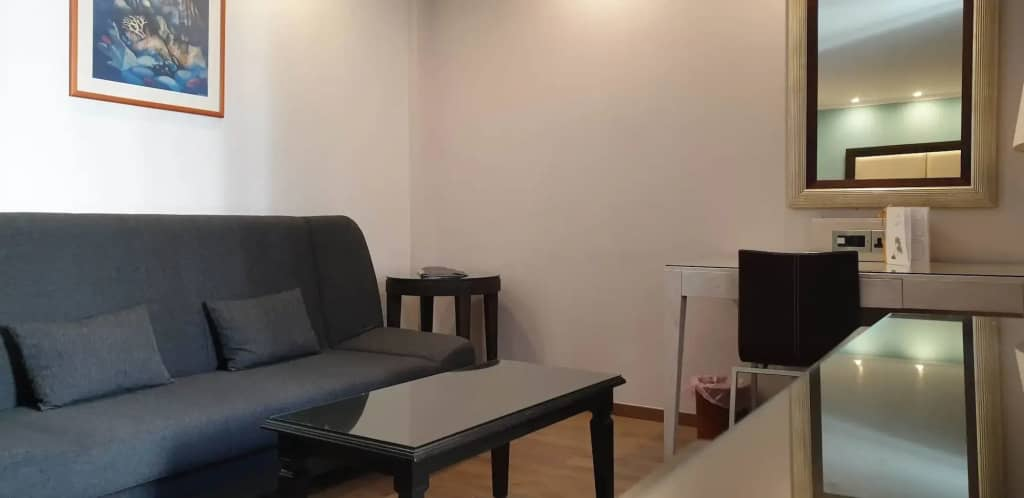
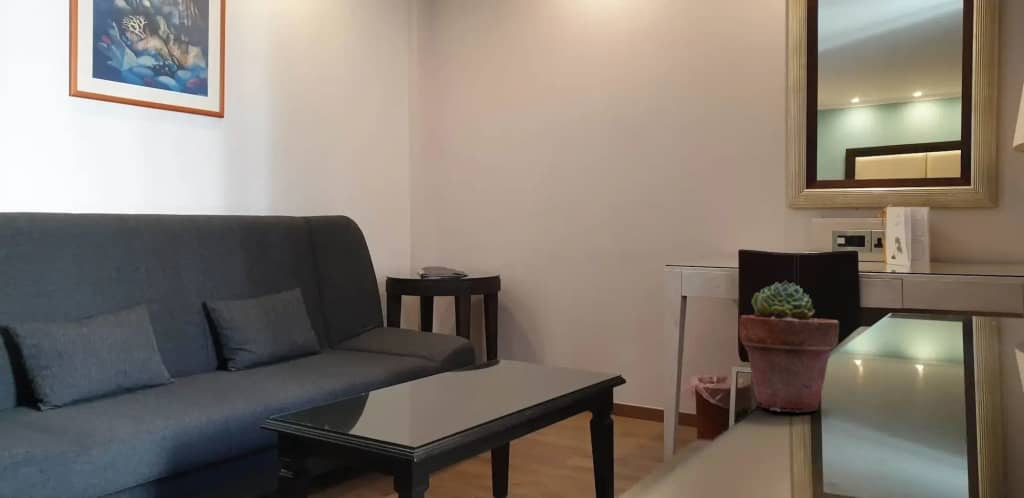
+ potted succulent (787, 343)
